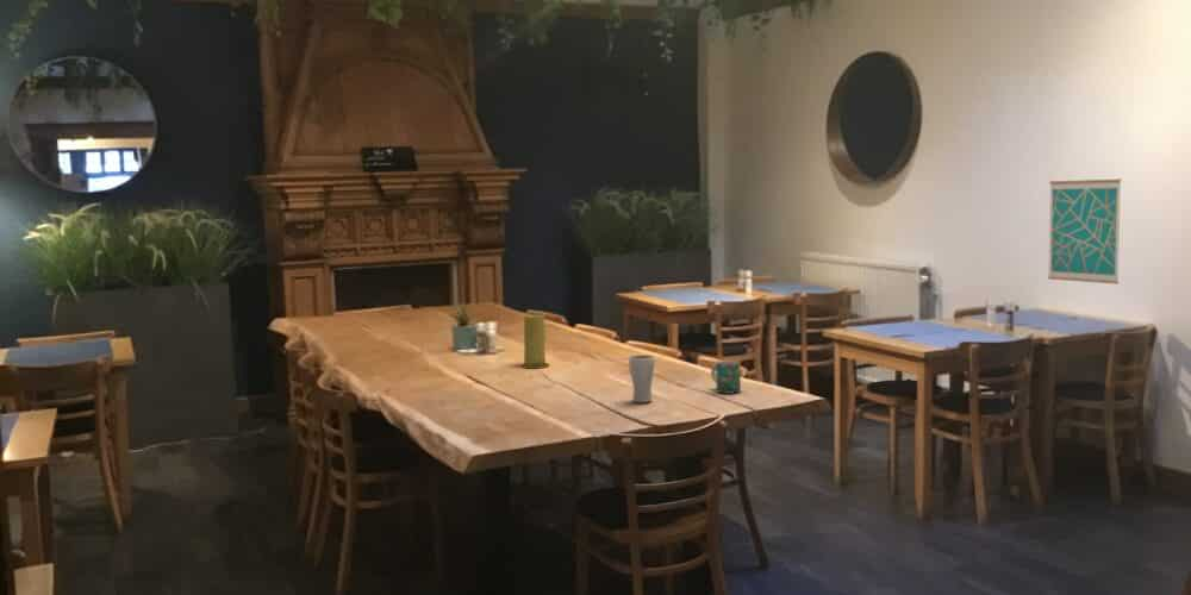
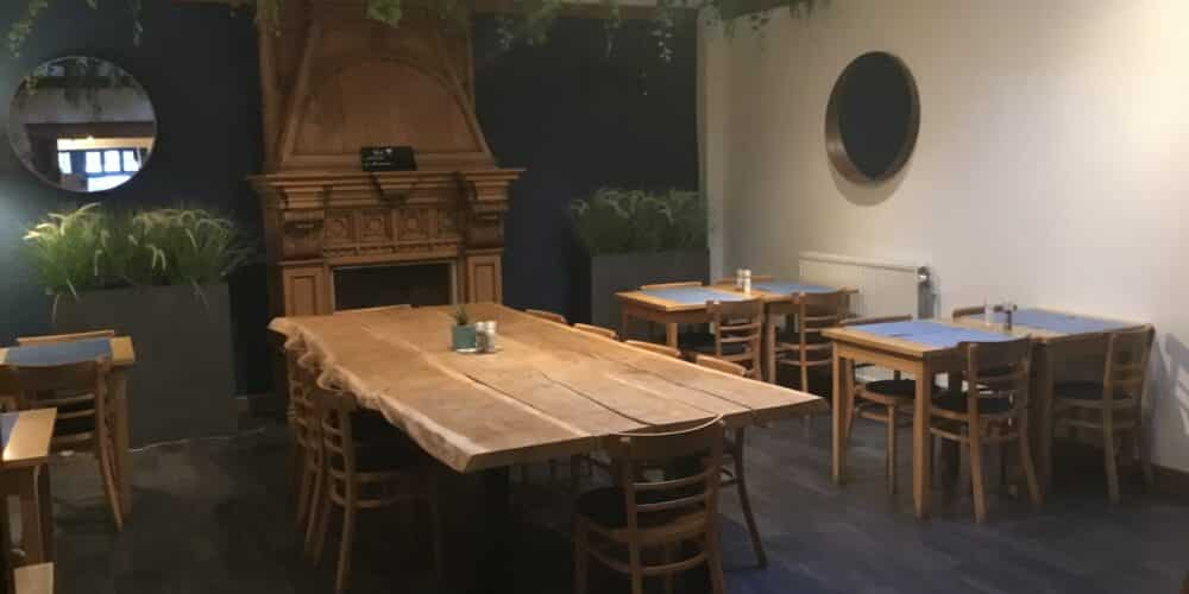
- candle (534, 340)
- wall art (1083, 231)
- mug (724, 375)
- drinking glass (642, 378)
